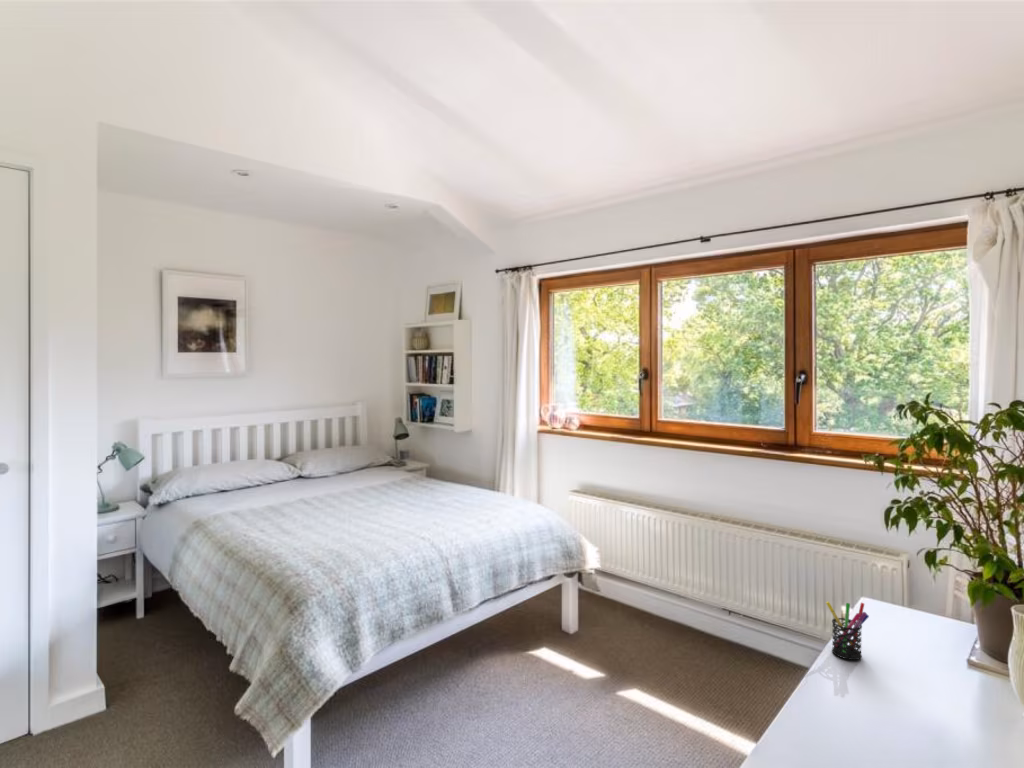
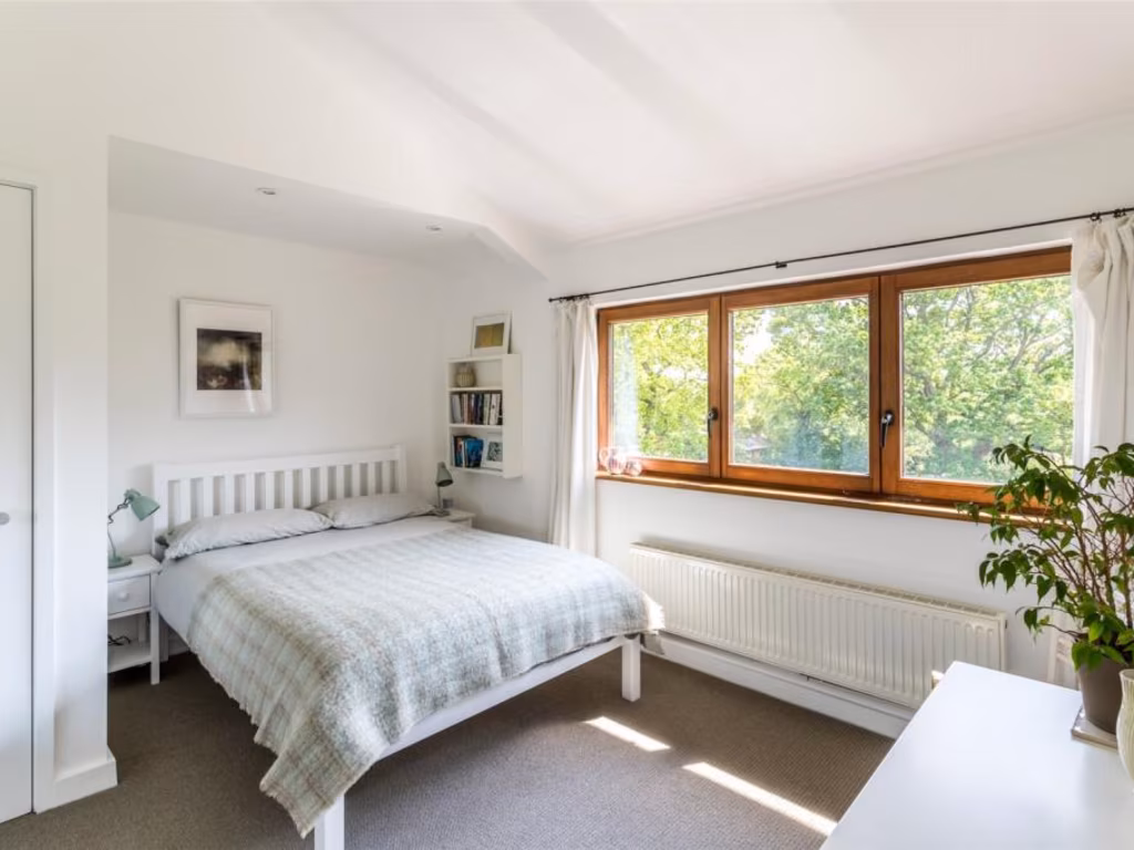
- pen holder (848, 626)
